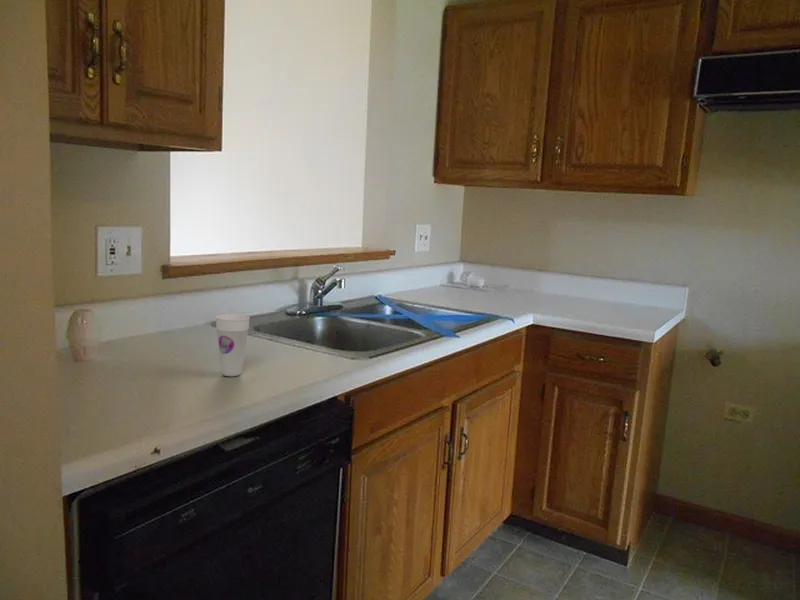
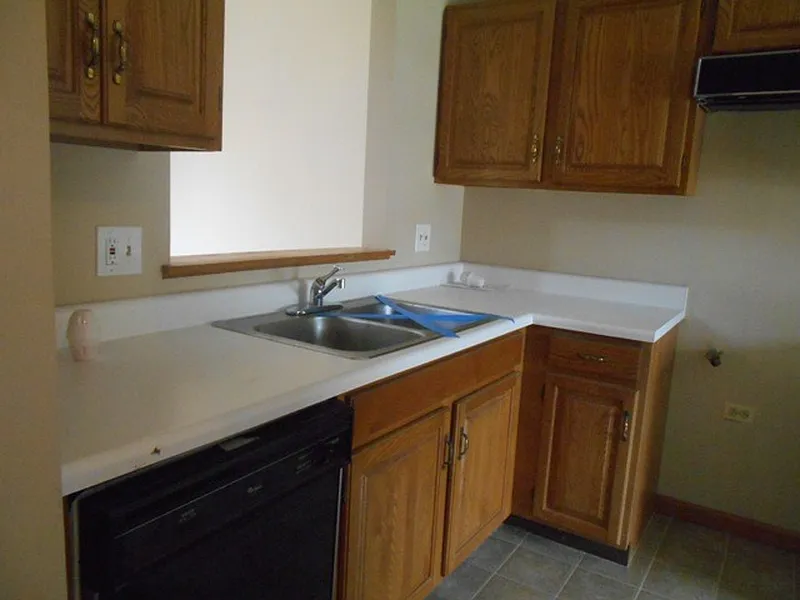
- cup (232, 345)
